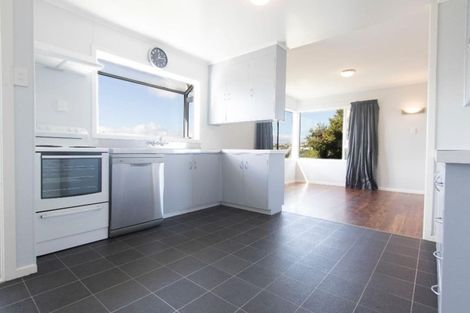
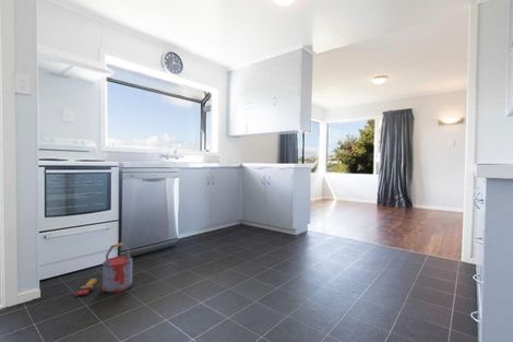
+ bucket (105, 266)
